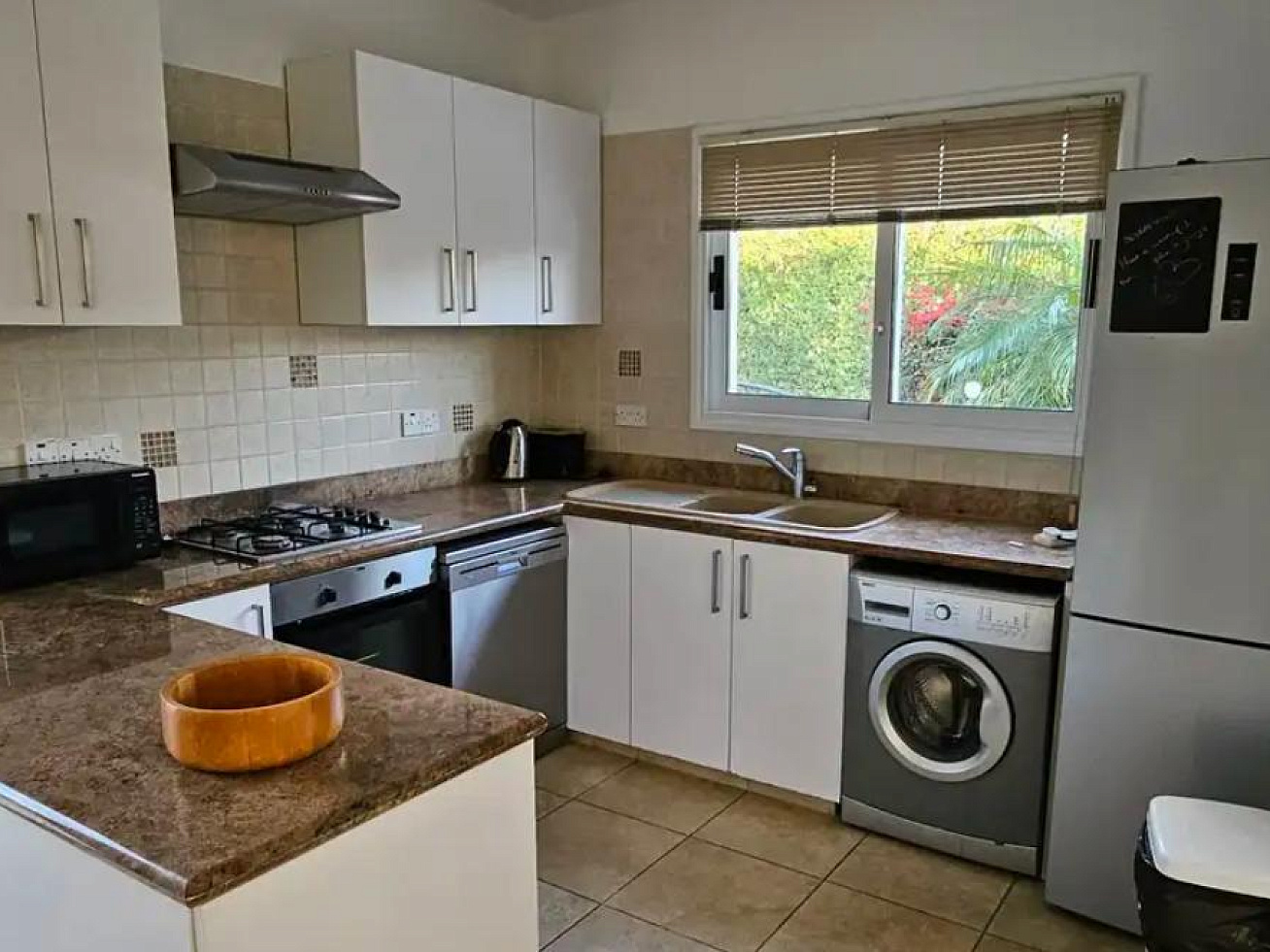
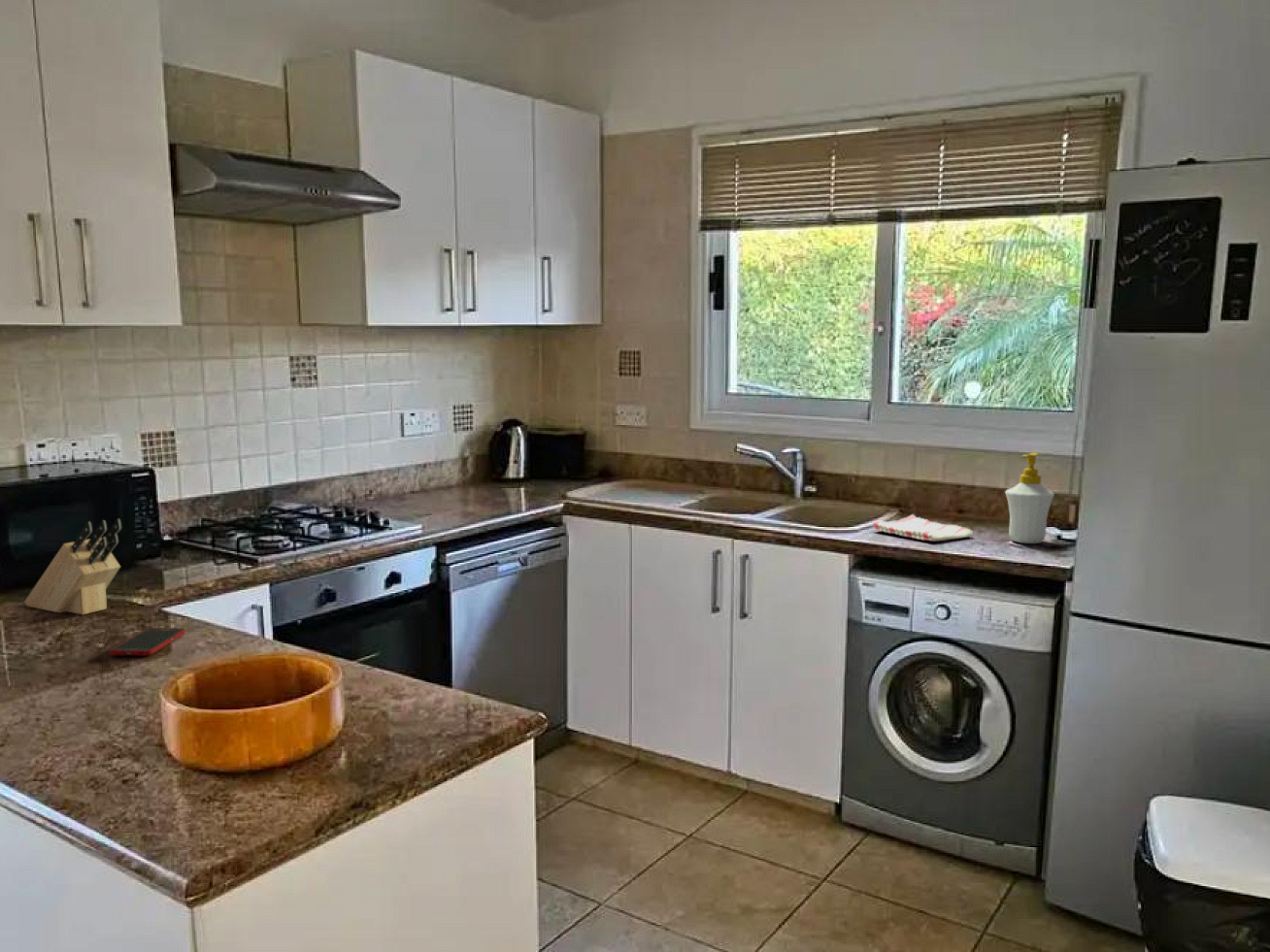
+ cell phone (149, 641)
+ dish towel (921, 528)
+ knife block (76, 562)
+ soap bottle (1029, 497)
